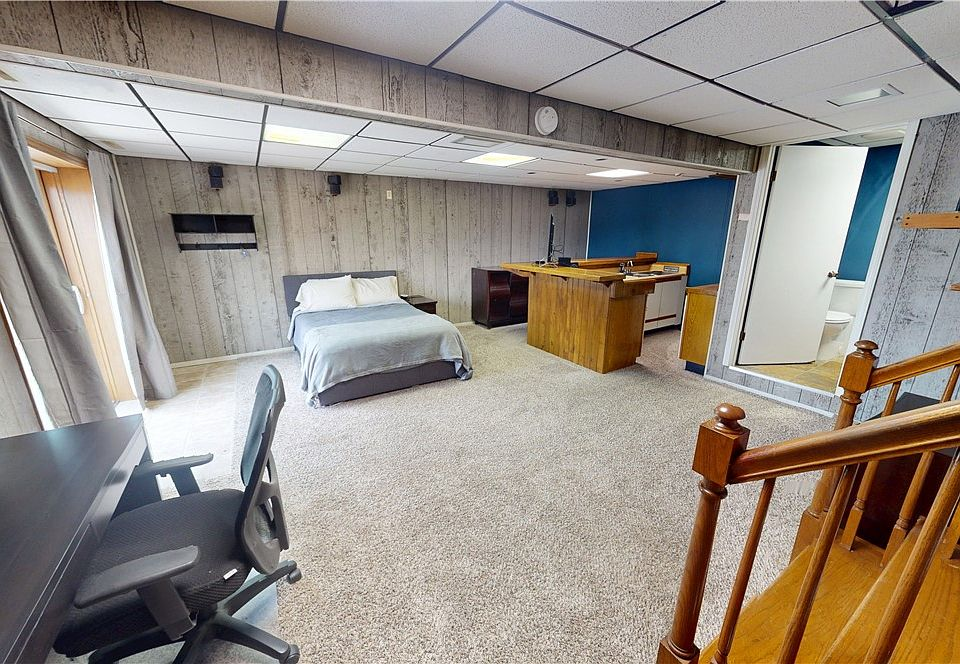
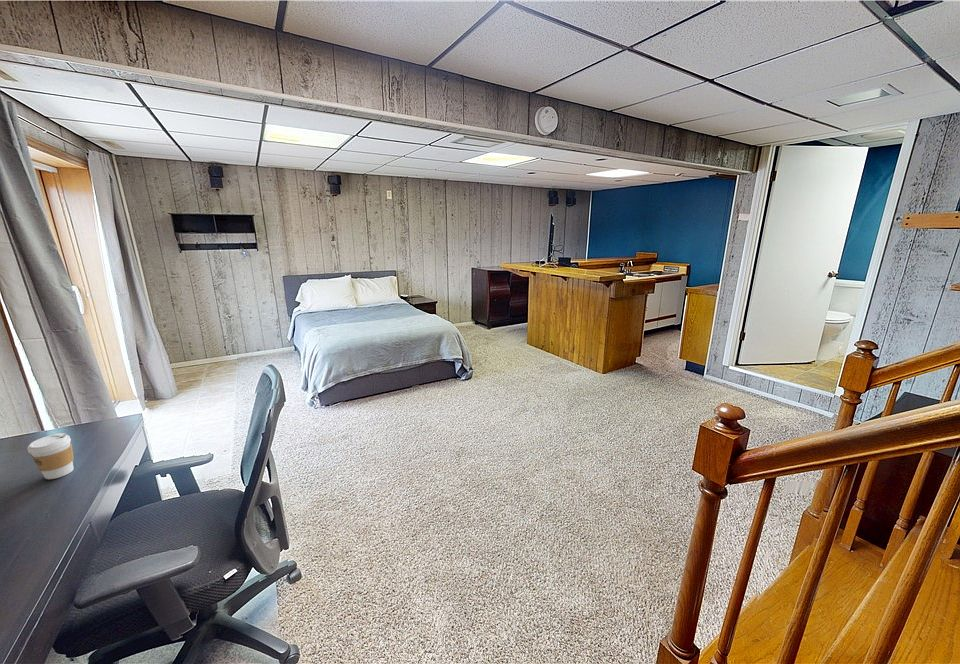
+ coffee cup (53, 456)
